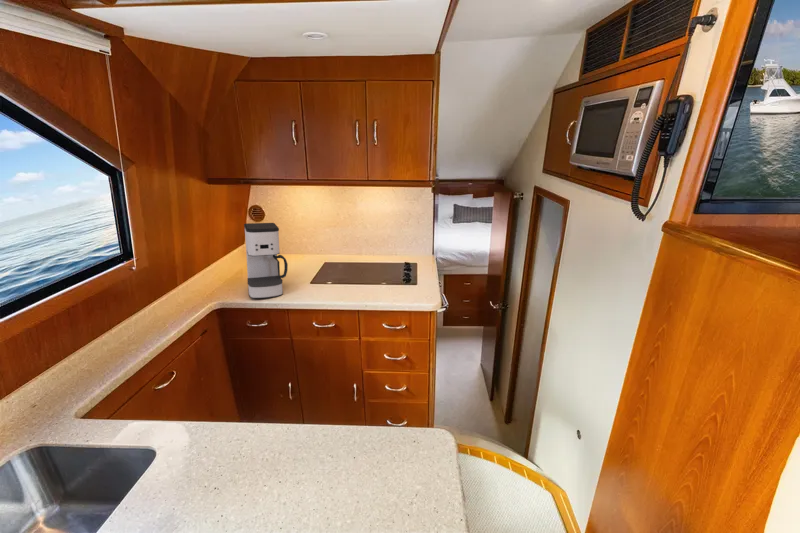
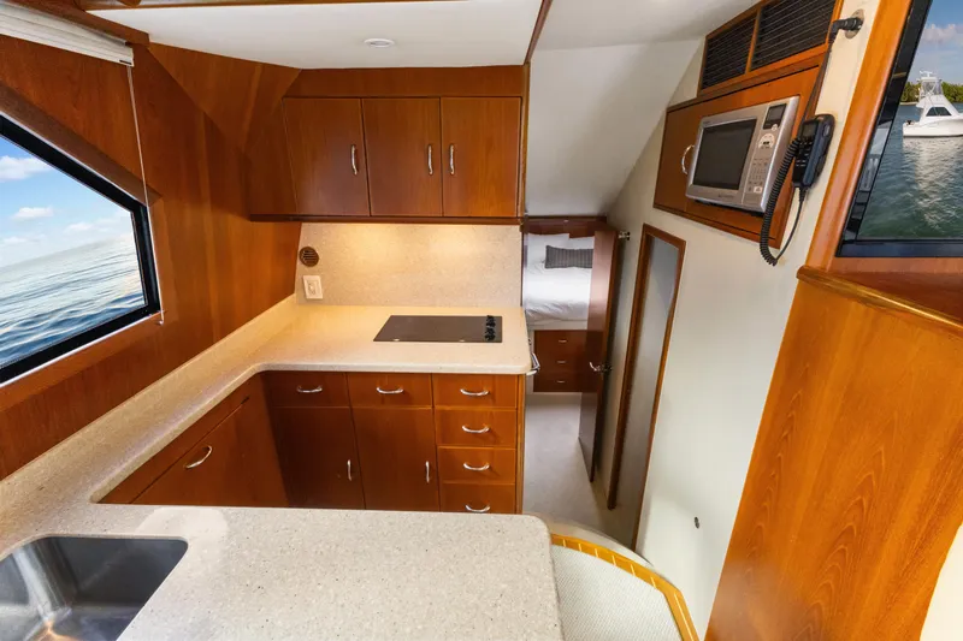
- coffee maker (266, 259)
